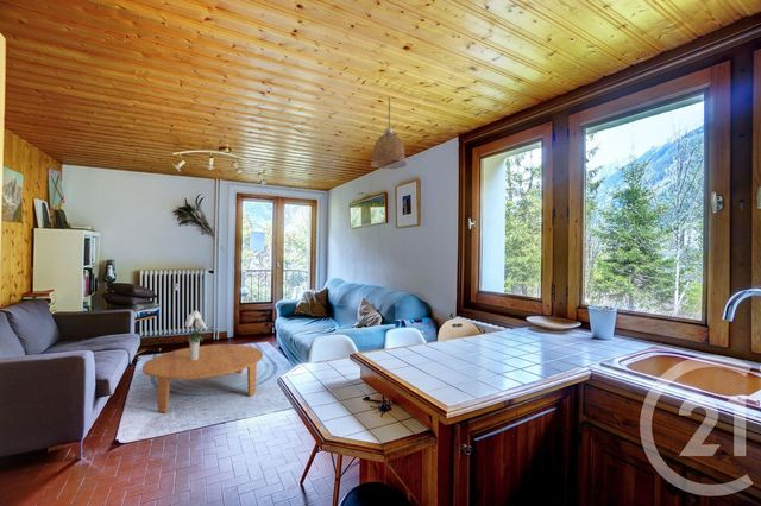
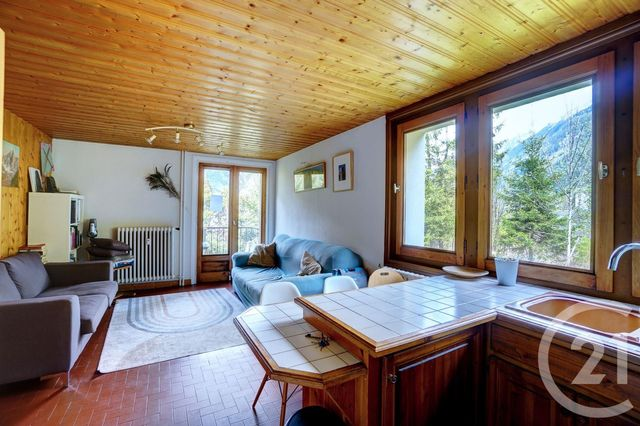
- bouquet (195, 335)
- coffee table (206, 373)
- pendant lamp (389, 131)
